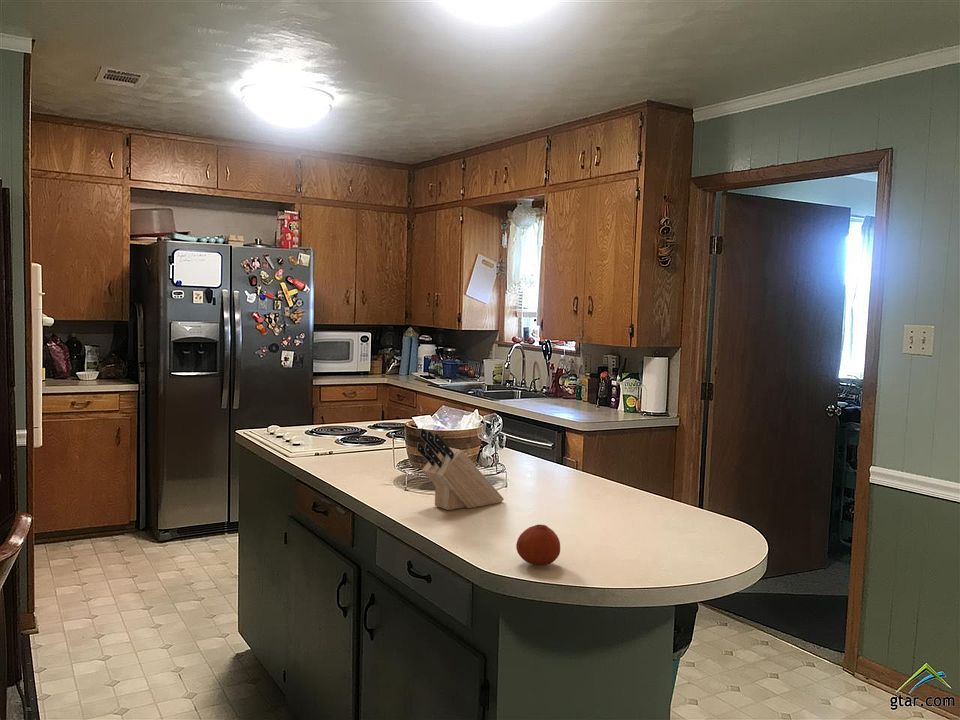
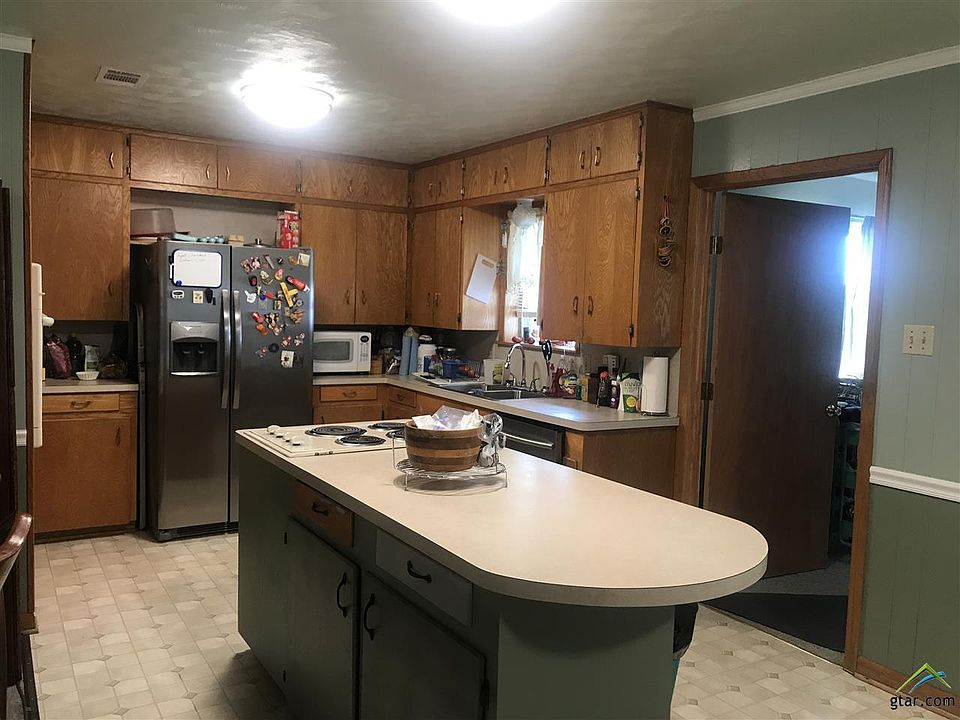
- fruit (538, 544)
- knife block (458, 466)
